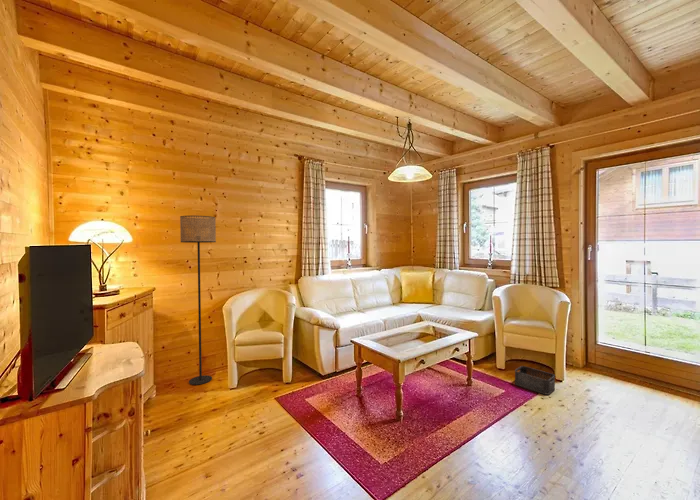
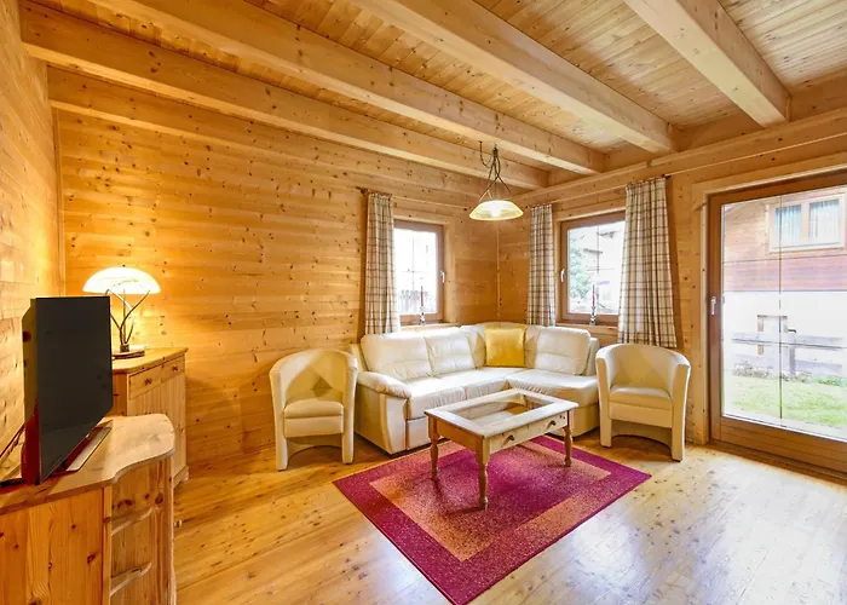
- floor lamp (199, 298)
- storage bin (534, 379)
